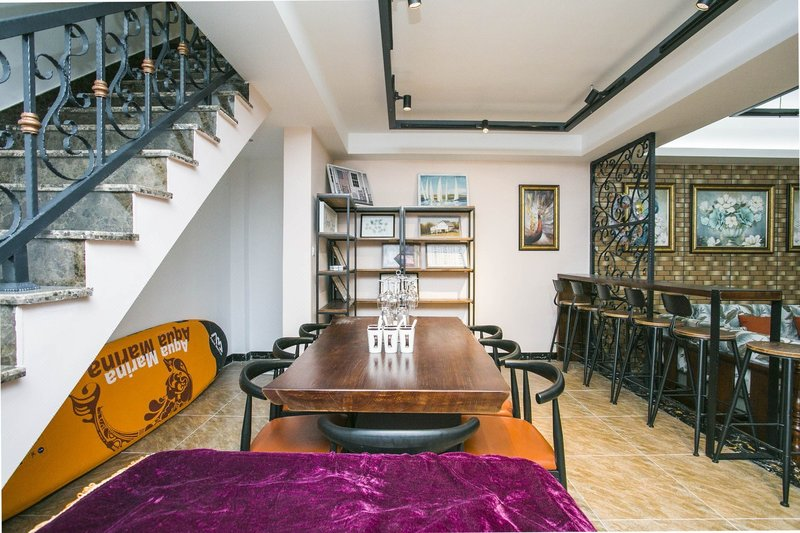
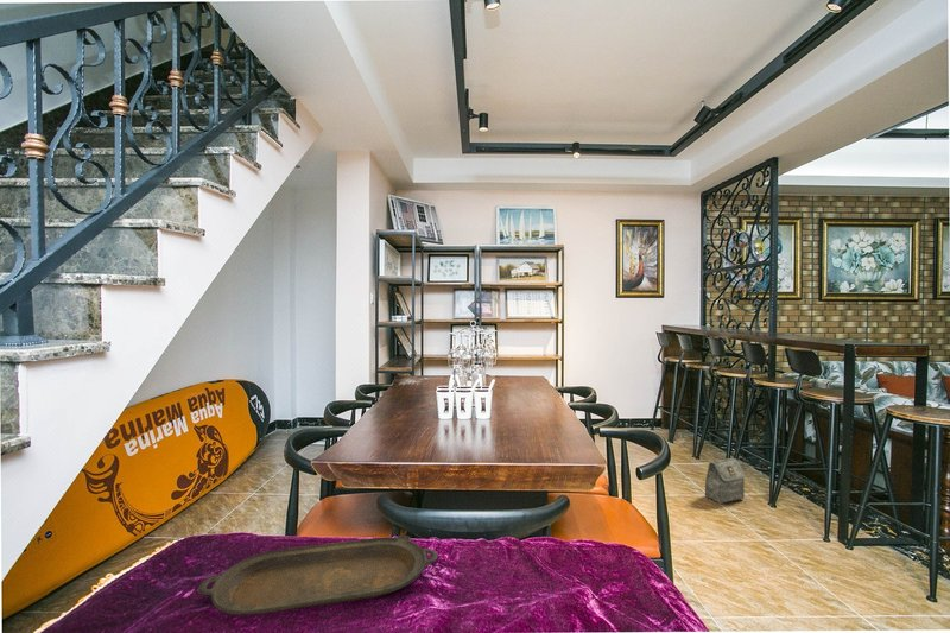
+ bag (724, 479)
+ serving tray (324, 575)
